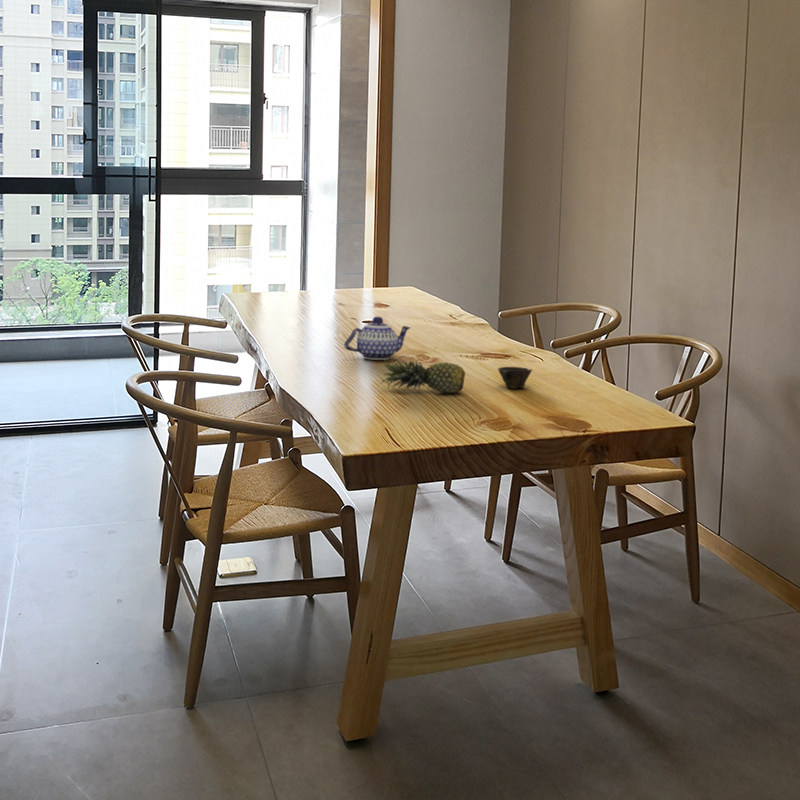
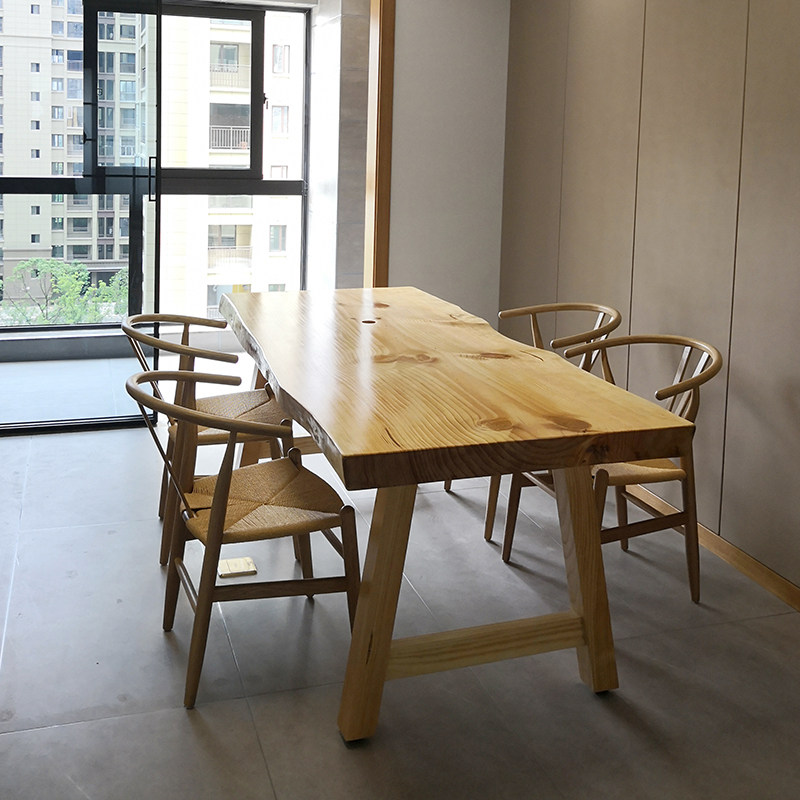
- fruit (423, 374)
- teapot (378, 337)
- cup (512, 377)
